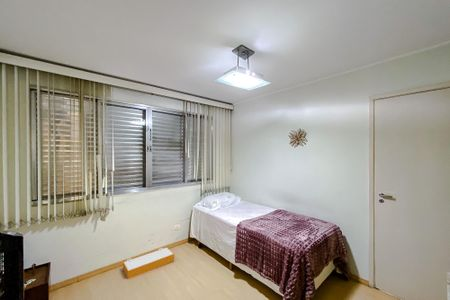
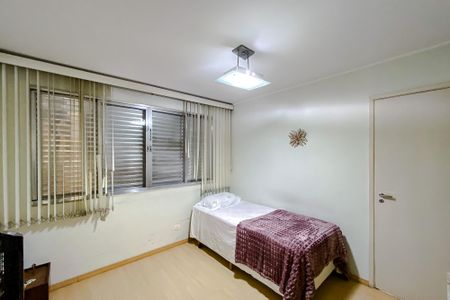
- storage bin (149, 260)
